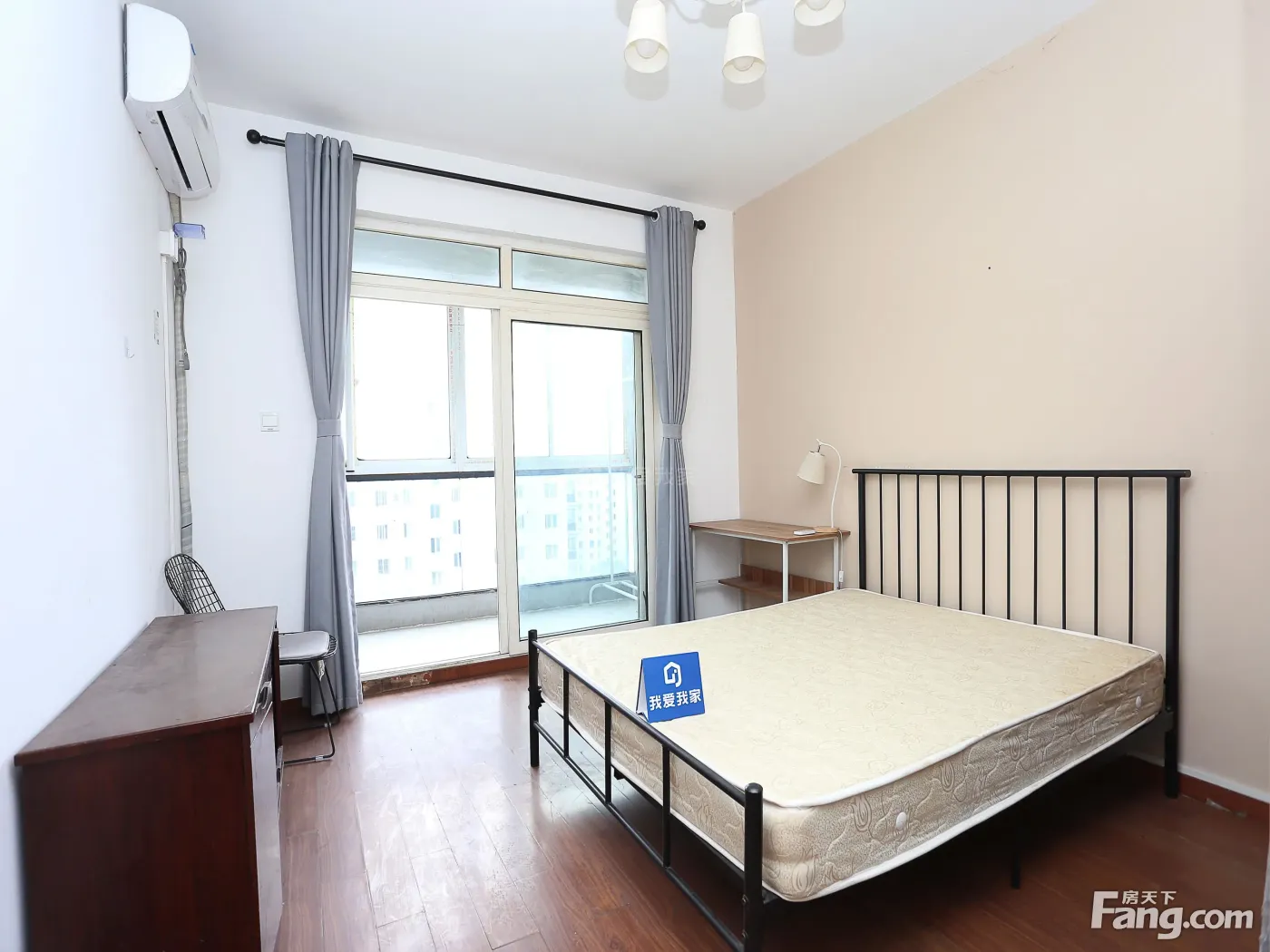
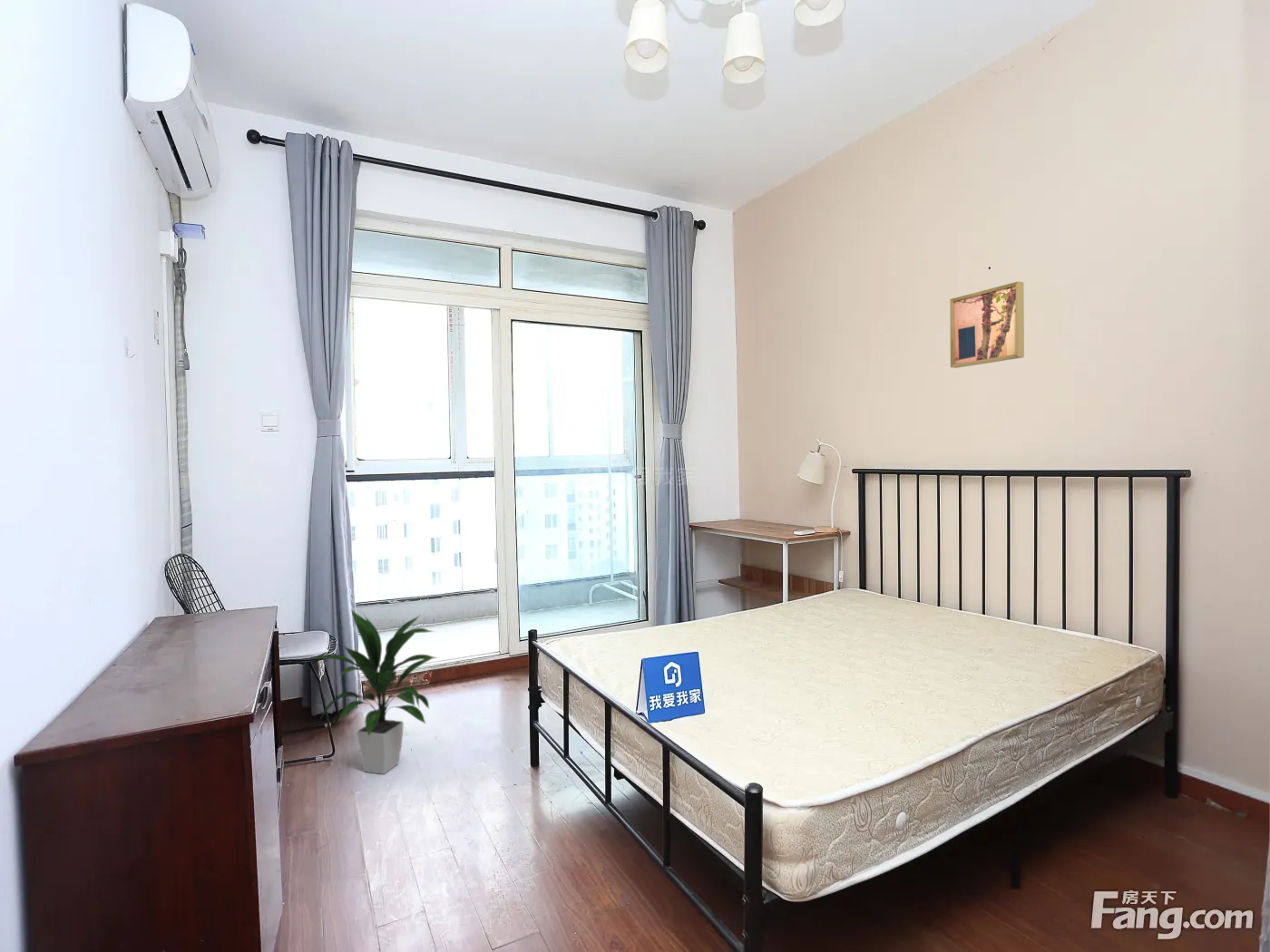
+ indoor plant (386, 688)
+ wall art (985, 326)
